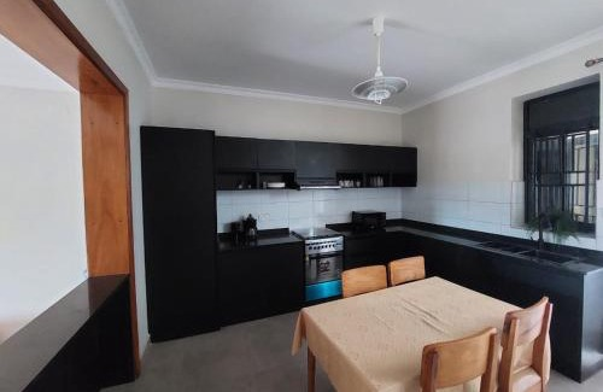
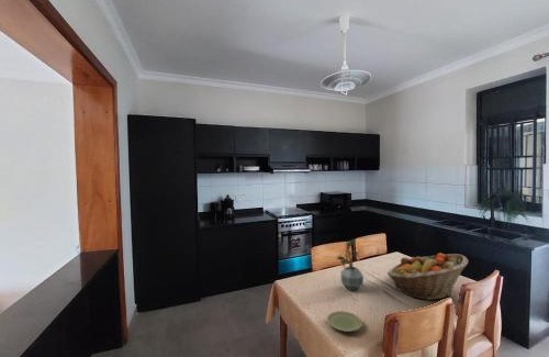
+ fruit basket (426, 271)
+ potted plant (349, 264)
+ plate (344, 322)
